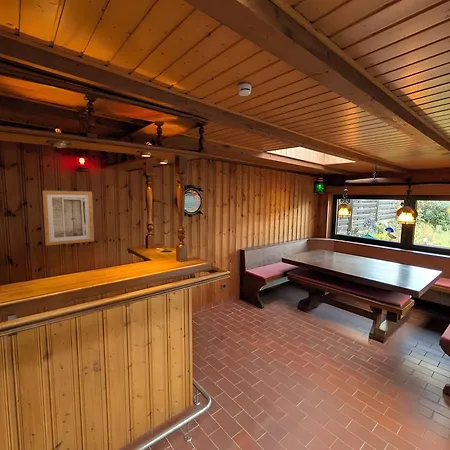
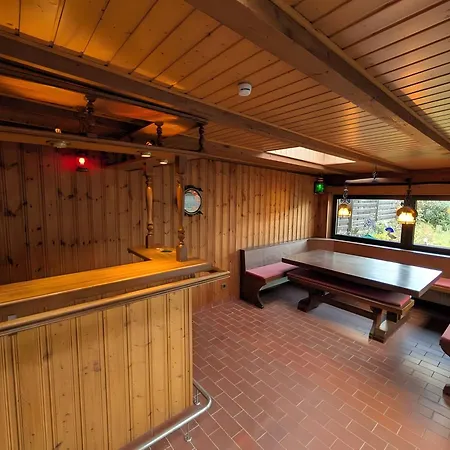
- wall art (69, 217)
